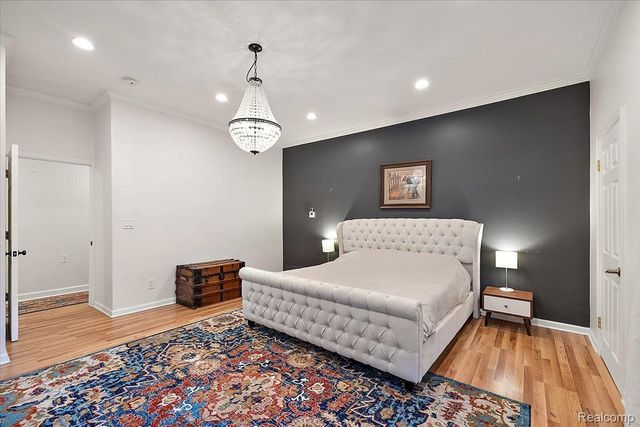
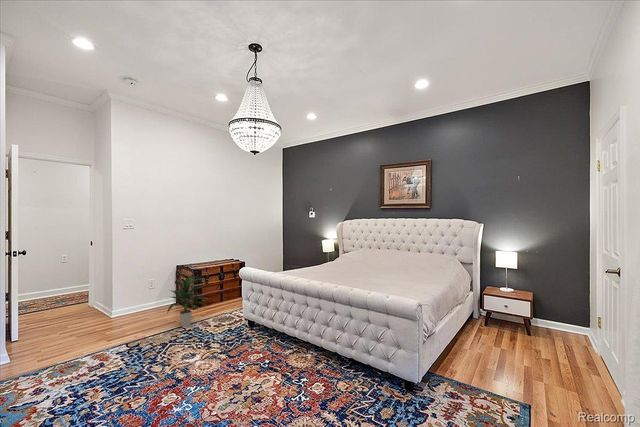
+ indoor plant (186, 299)
